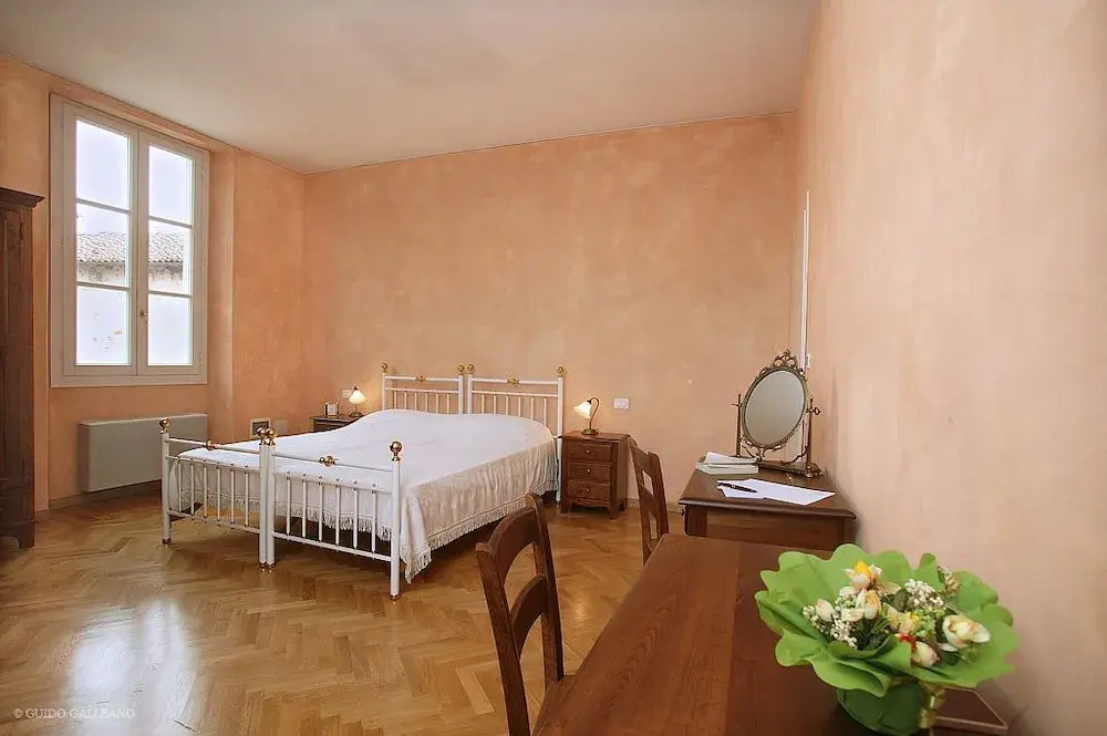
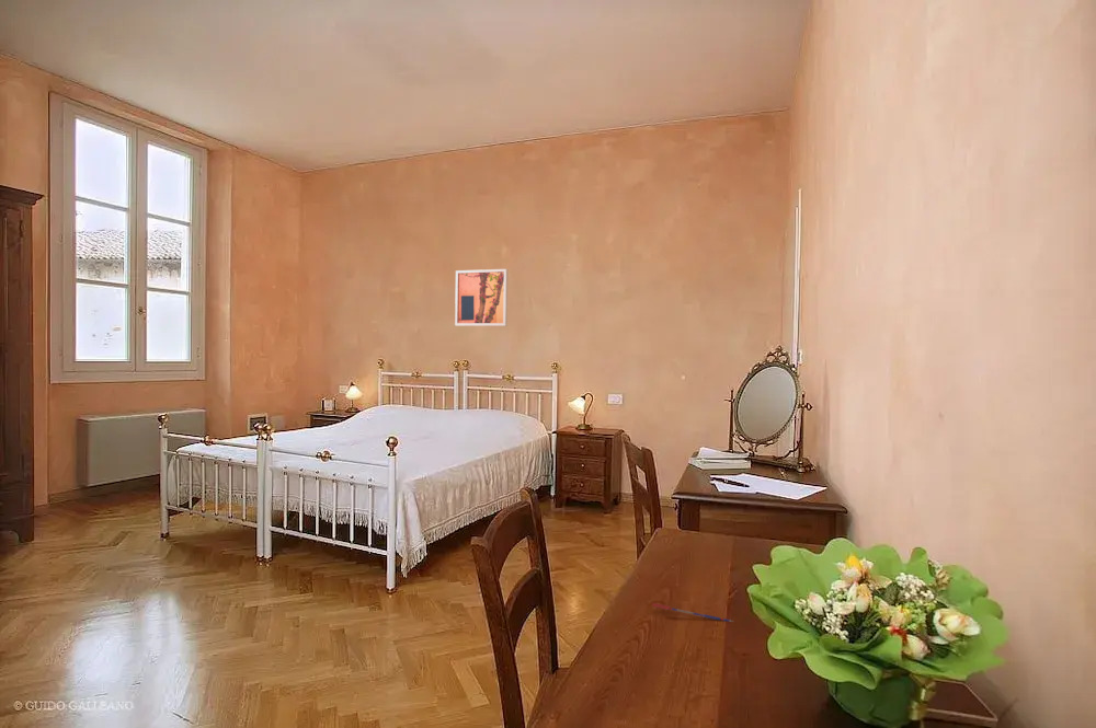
+ wall art (480, 298)
+ pen (692, 612)
